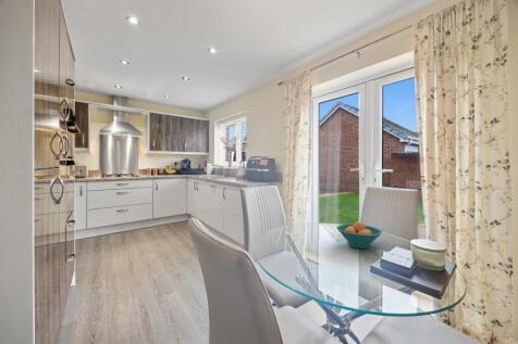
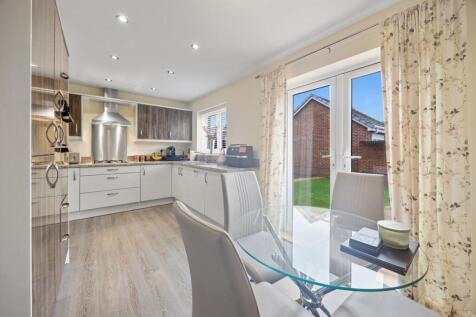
- fruit bowl (358, 233)
